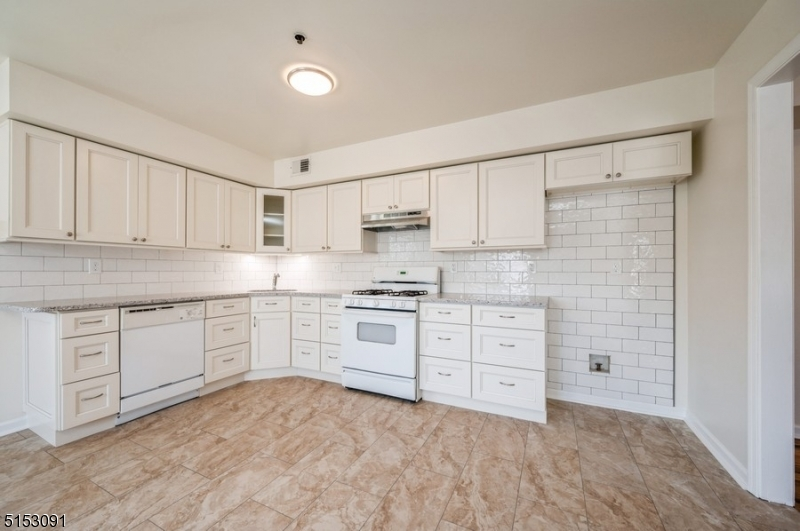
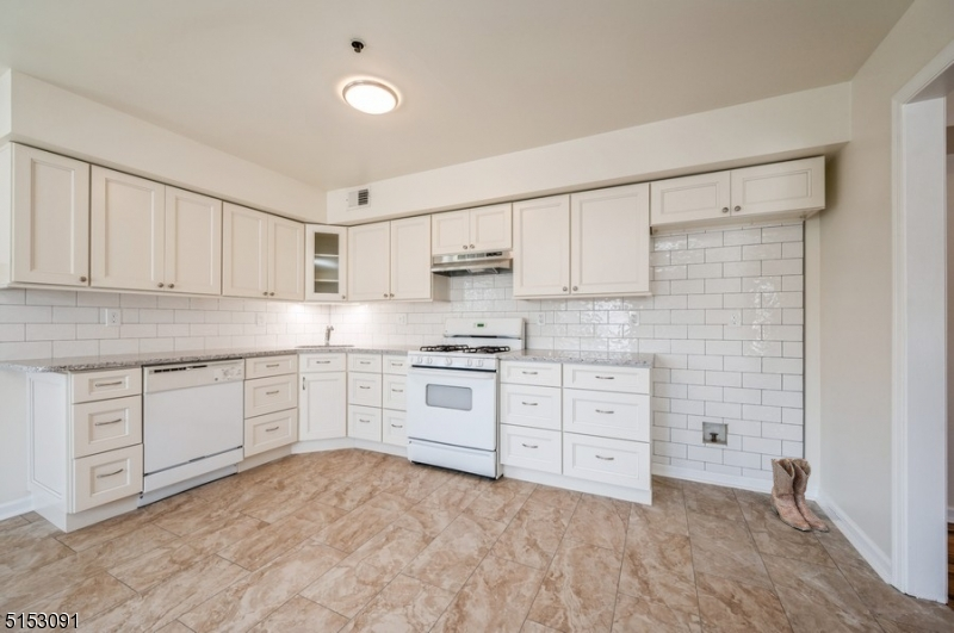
+ boots (797, 490)
